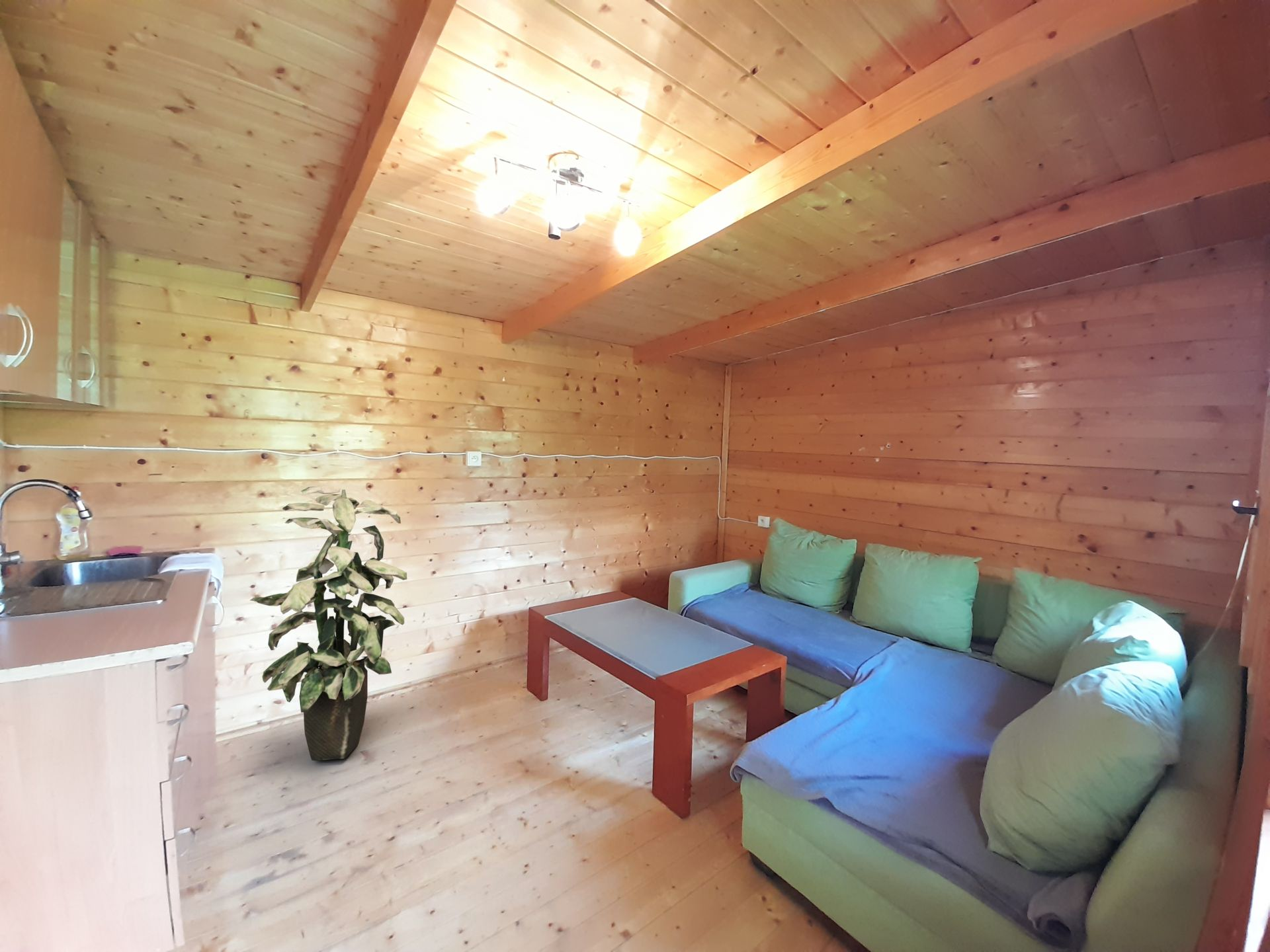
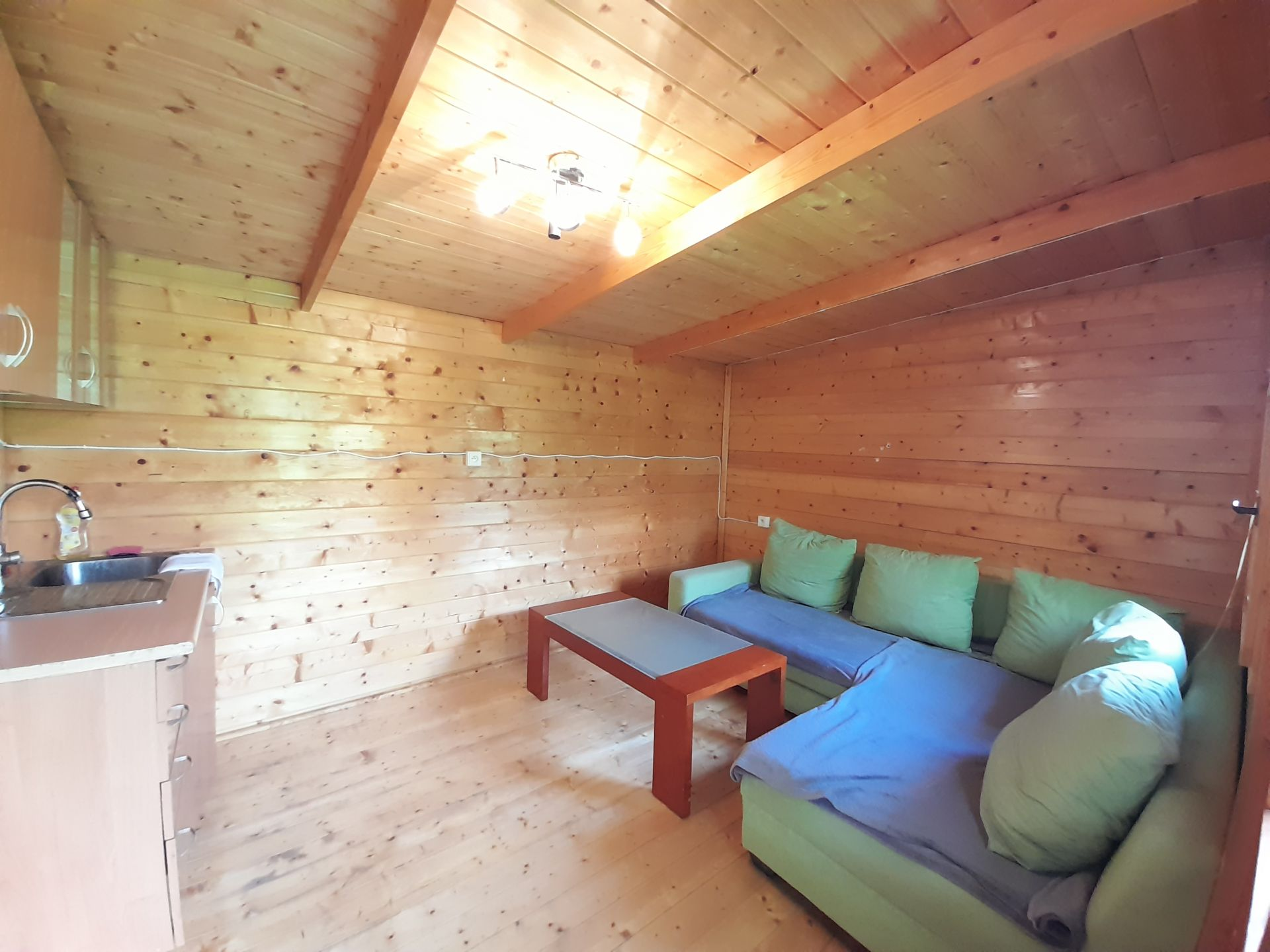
- indoor plant (332, 617)
